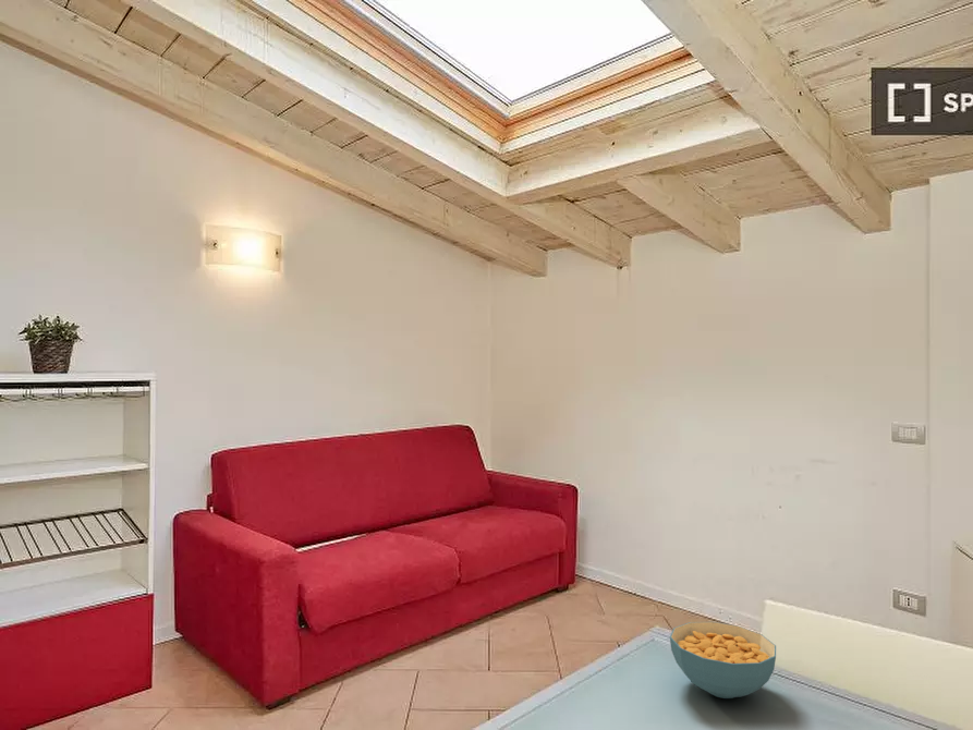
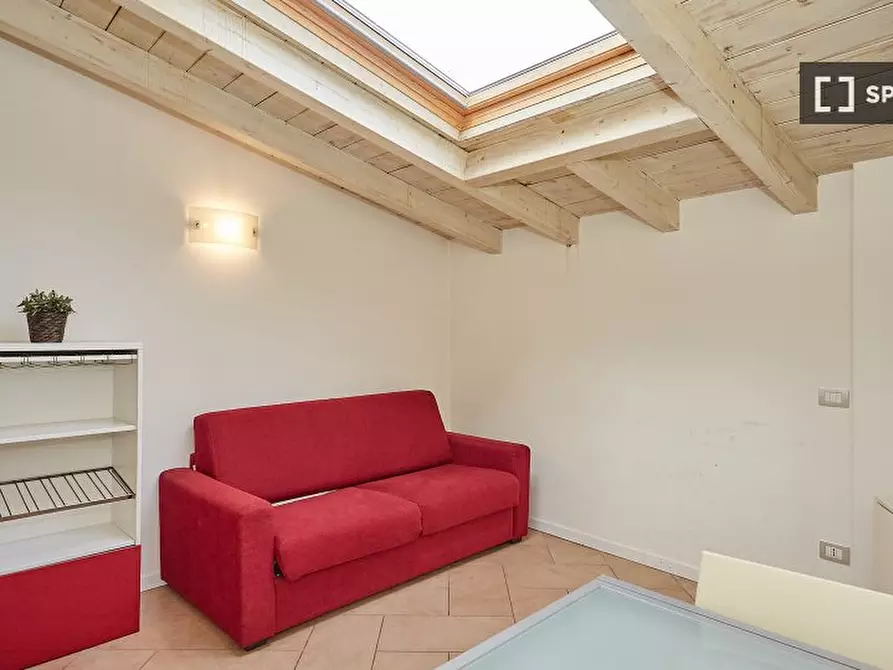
- cereal bowl (721, 666)
